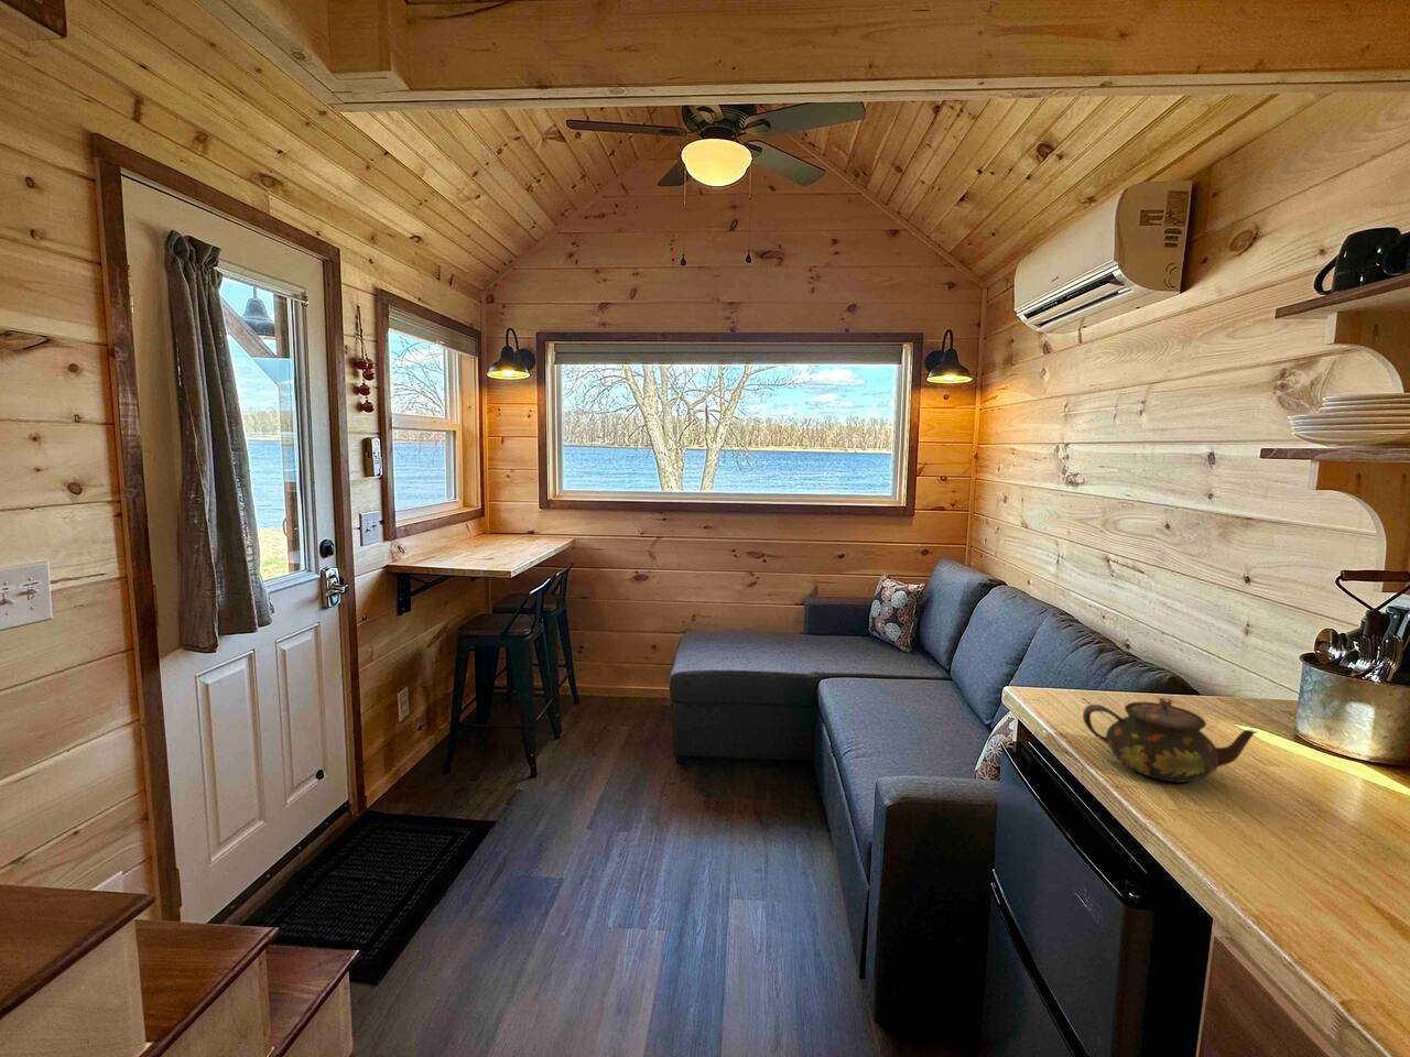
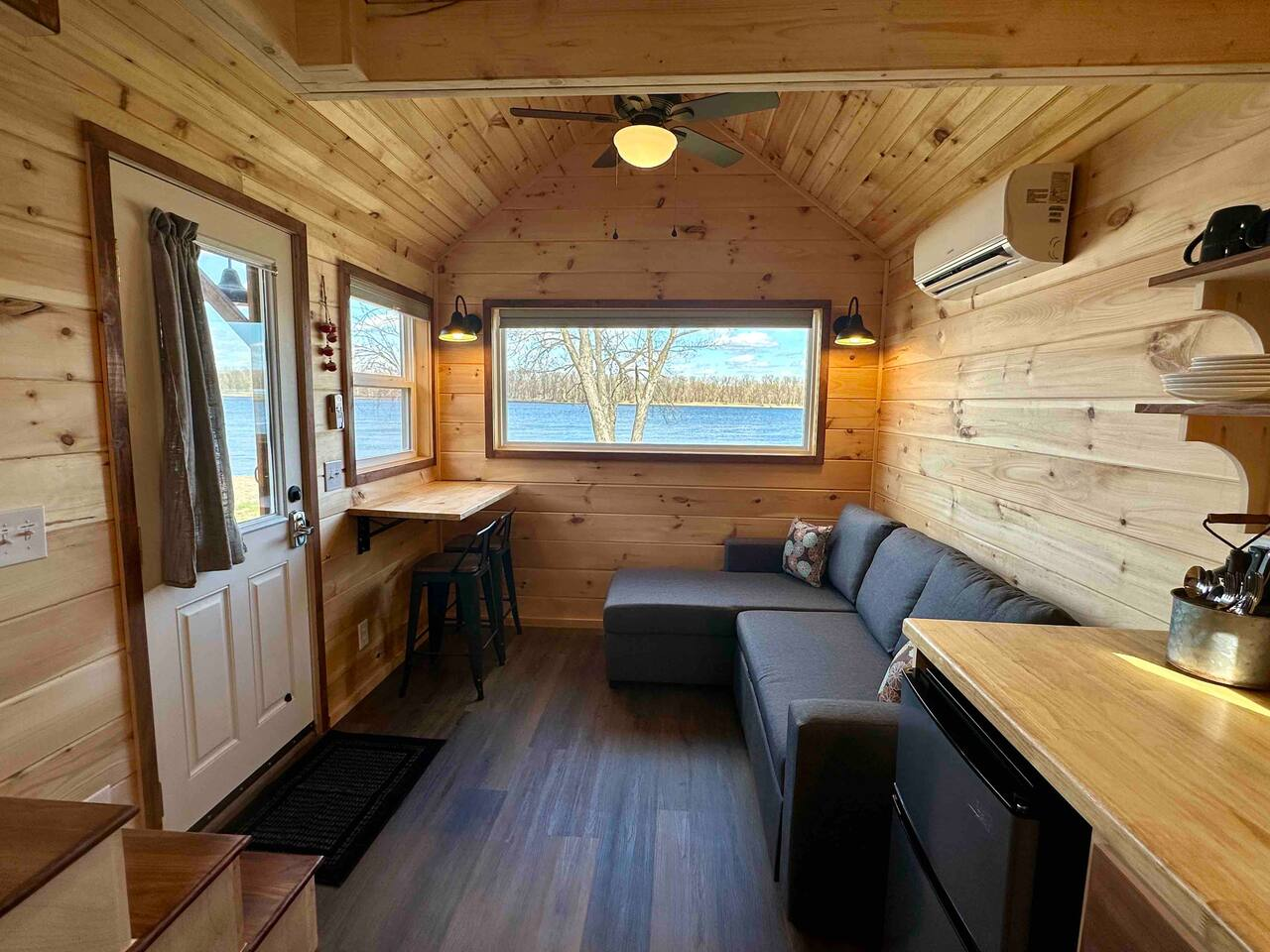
- teapot (1164, 733)
